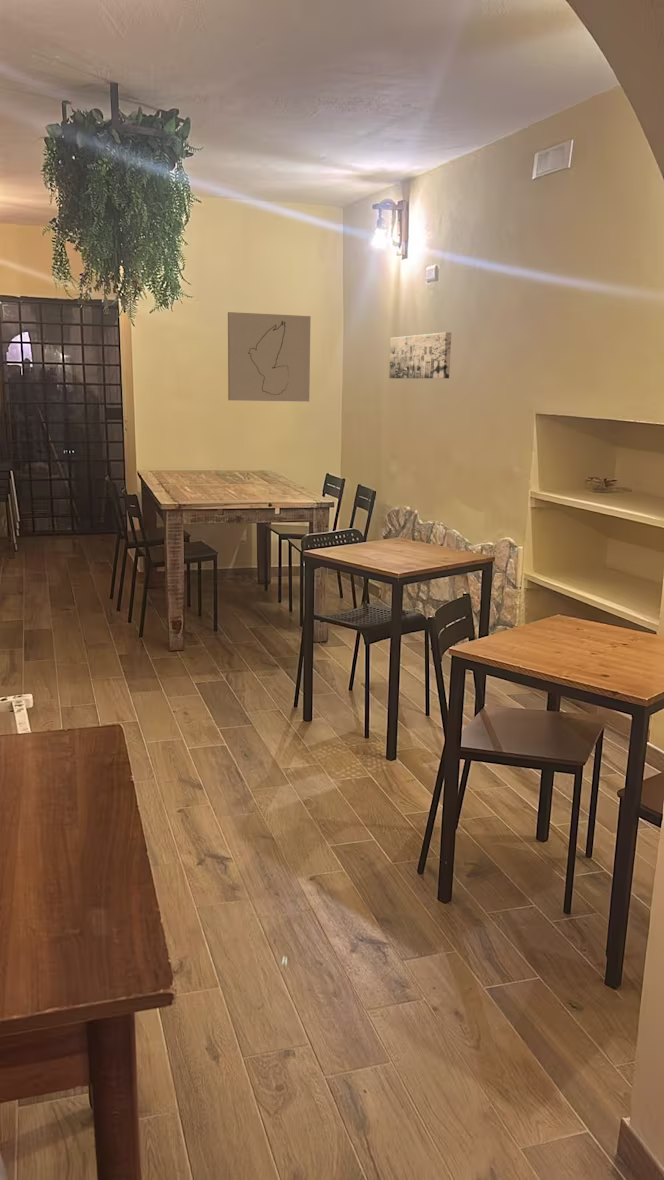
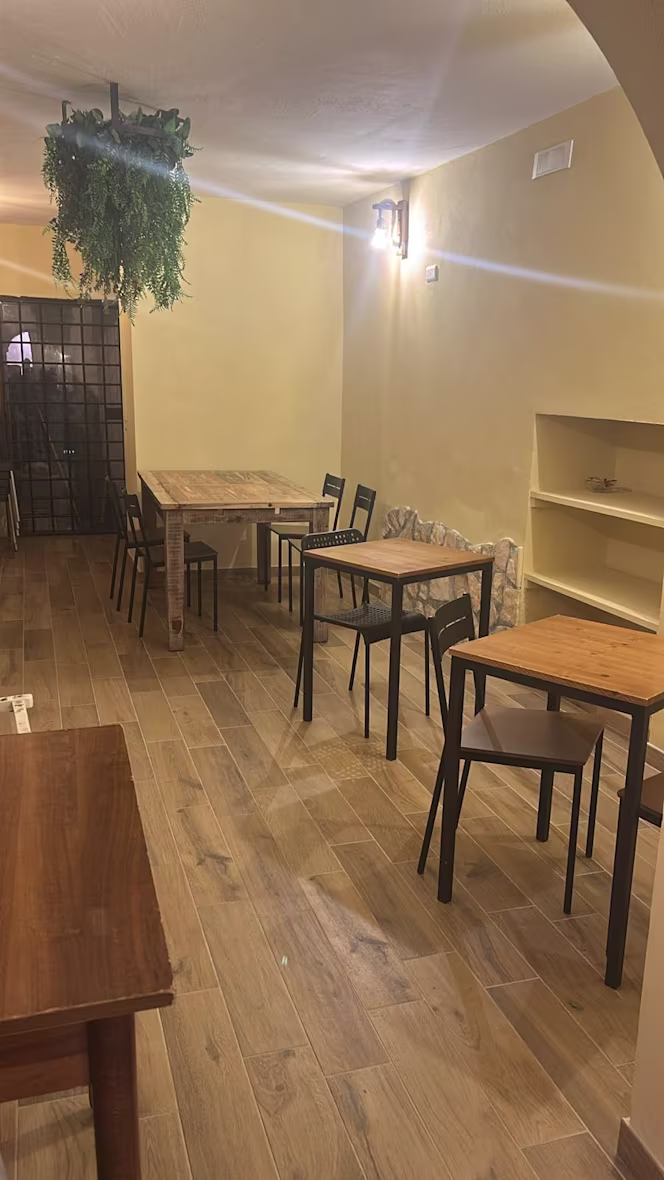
- wall art (269, 358)
- wall art (418, 357)
